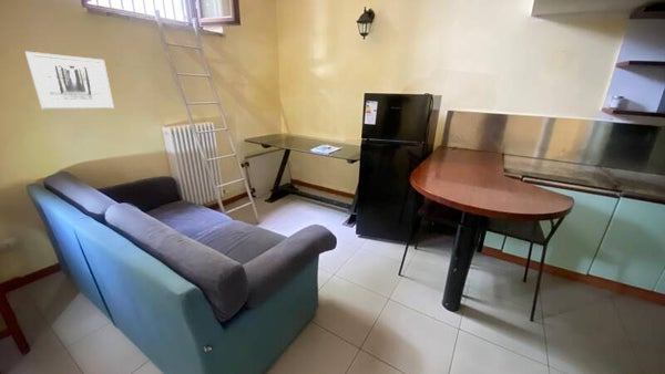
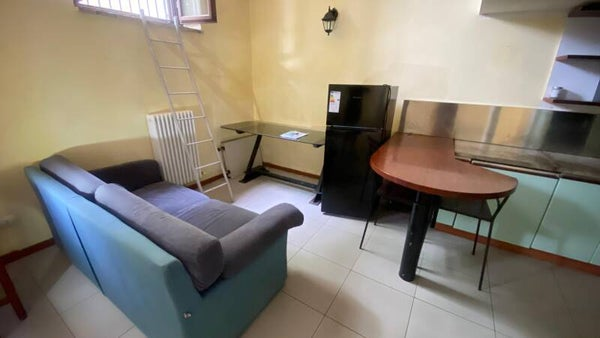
- wall art (74, 83)
